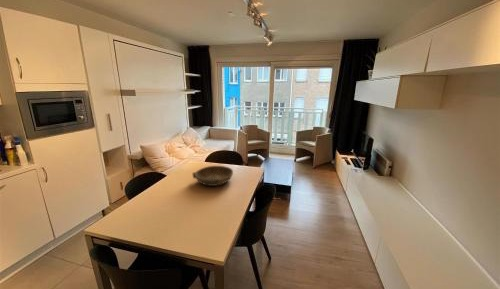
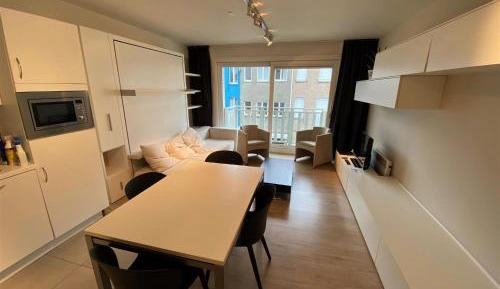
- bowl (214, 176)
